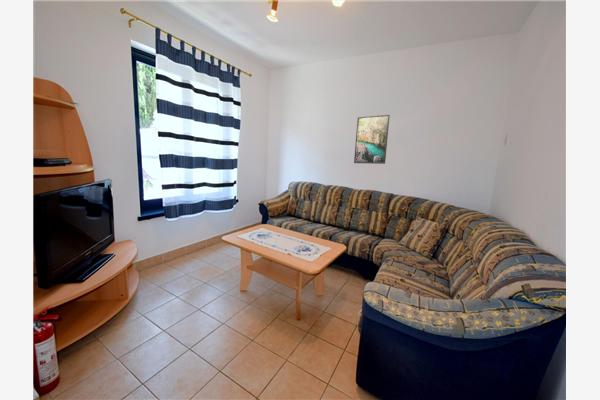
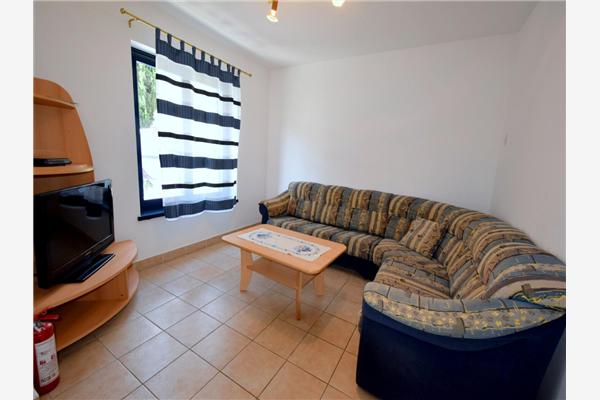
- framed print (371, 140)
